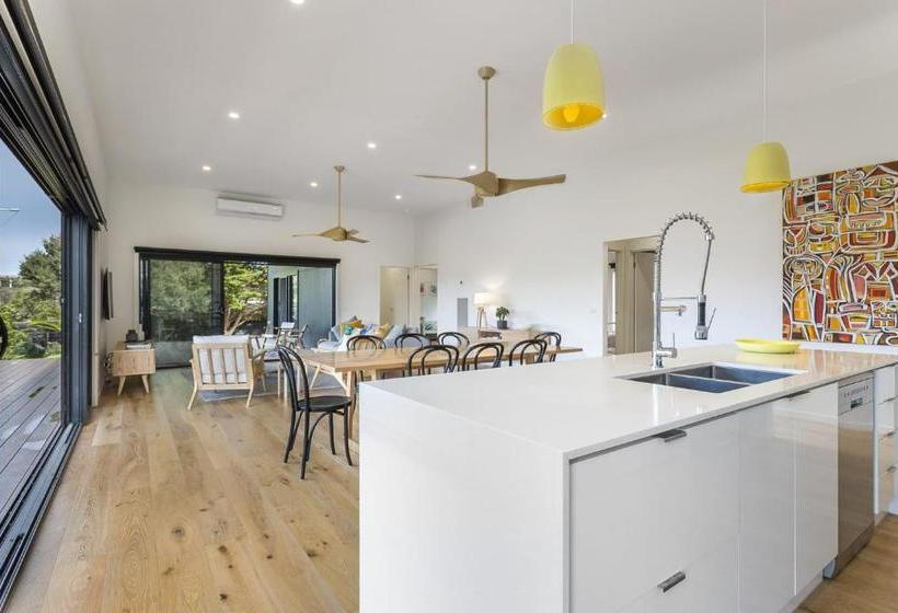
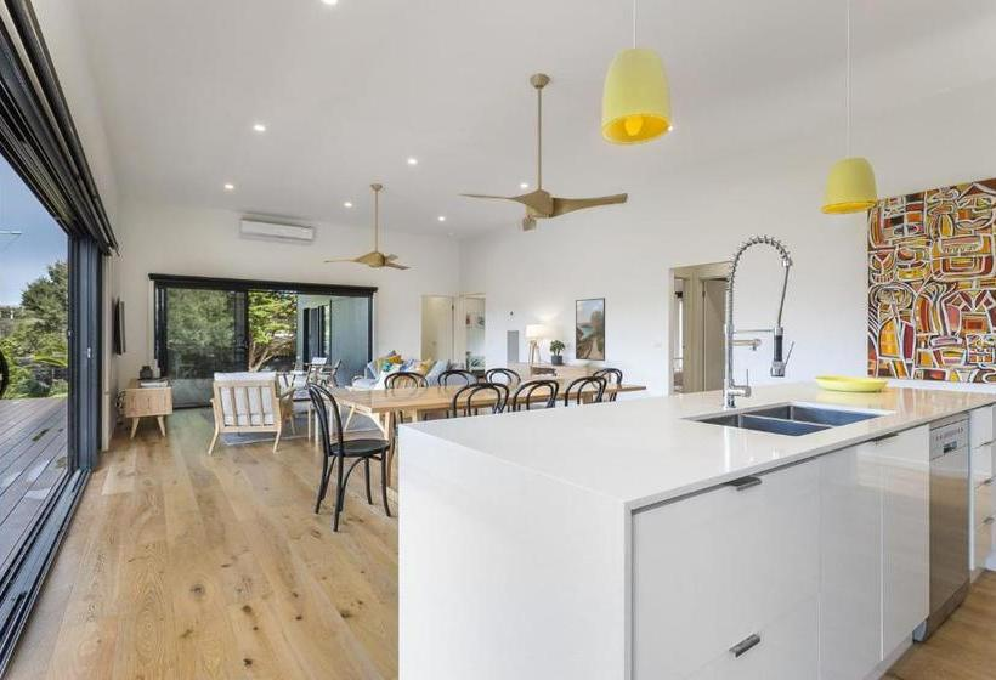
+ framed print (589, 329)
